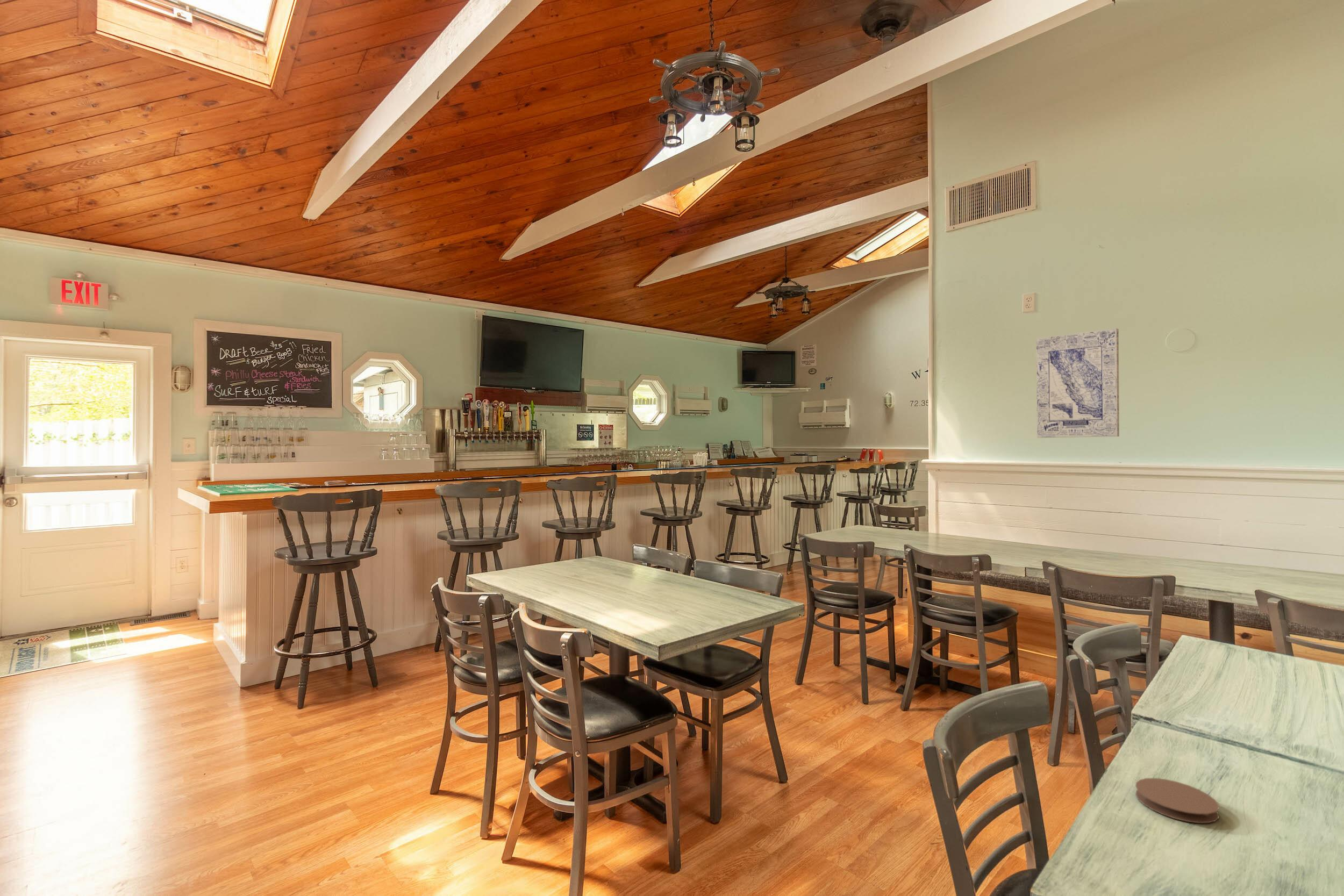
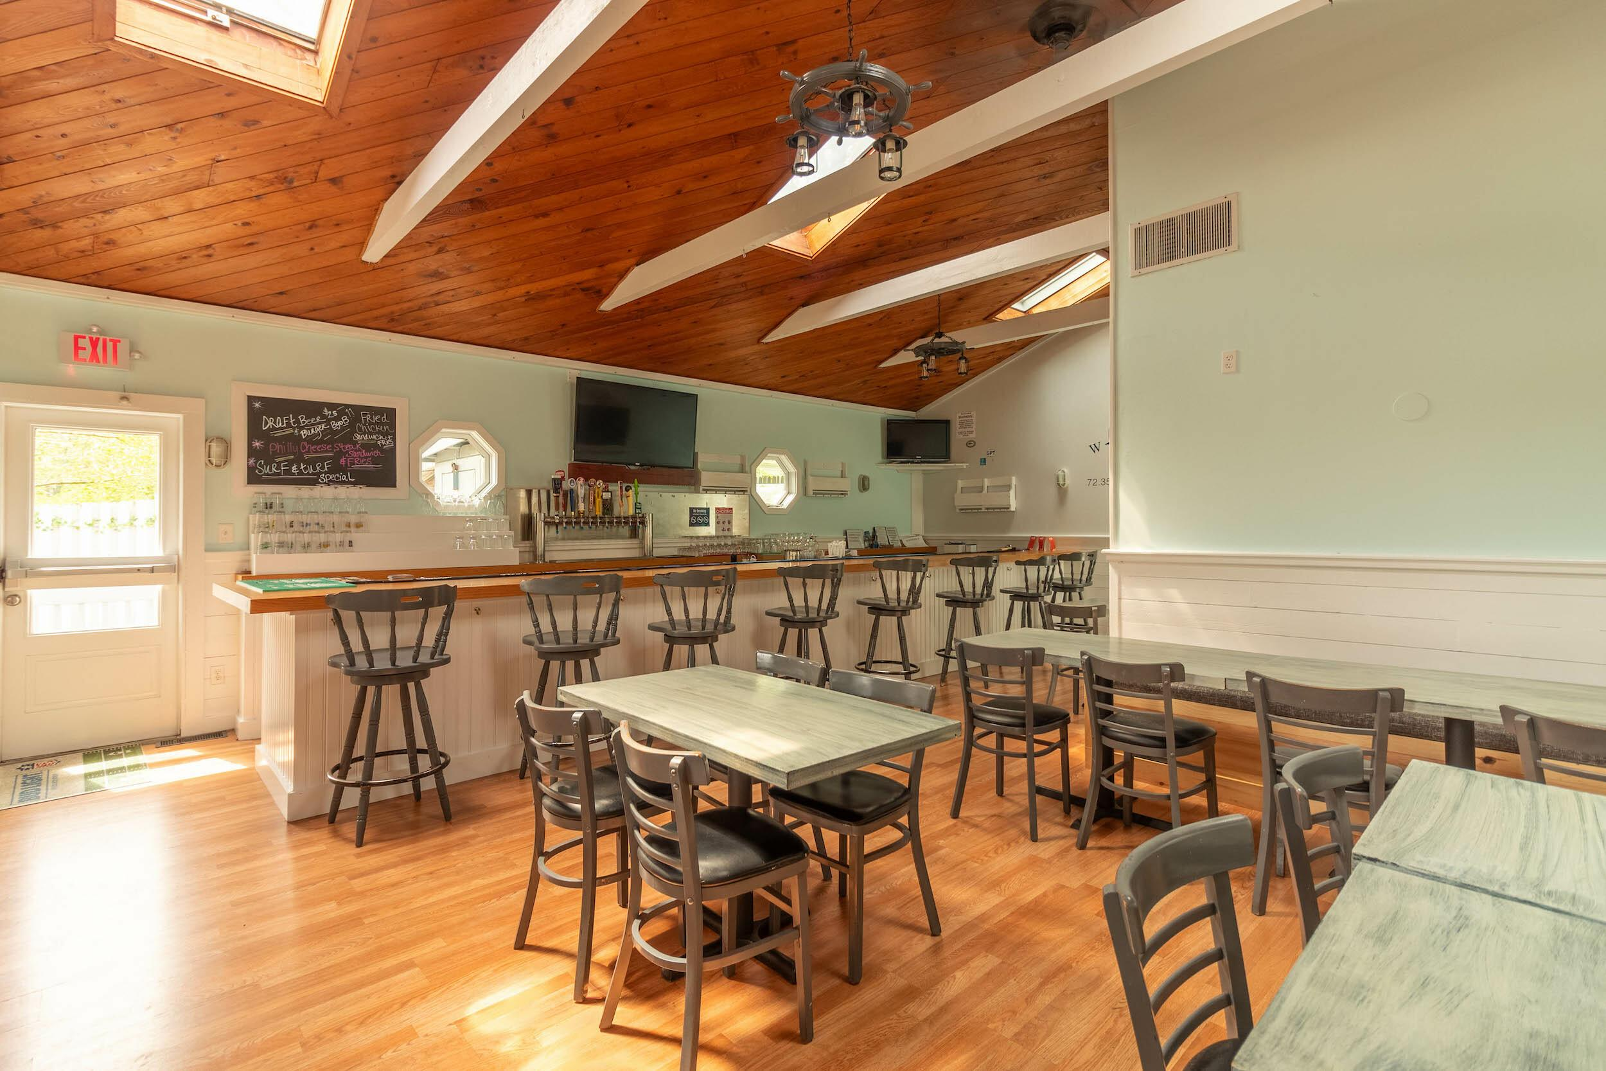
- wall art (1076, 385)
- coaster (1176, 799)
